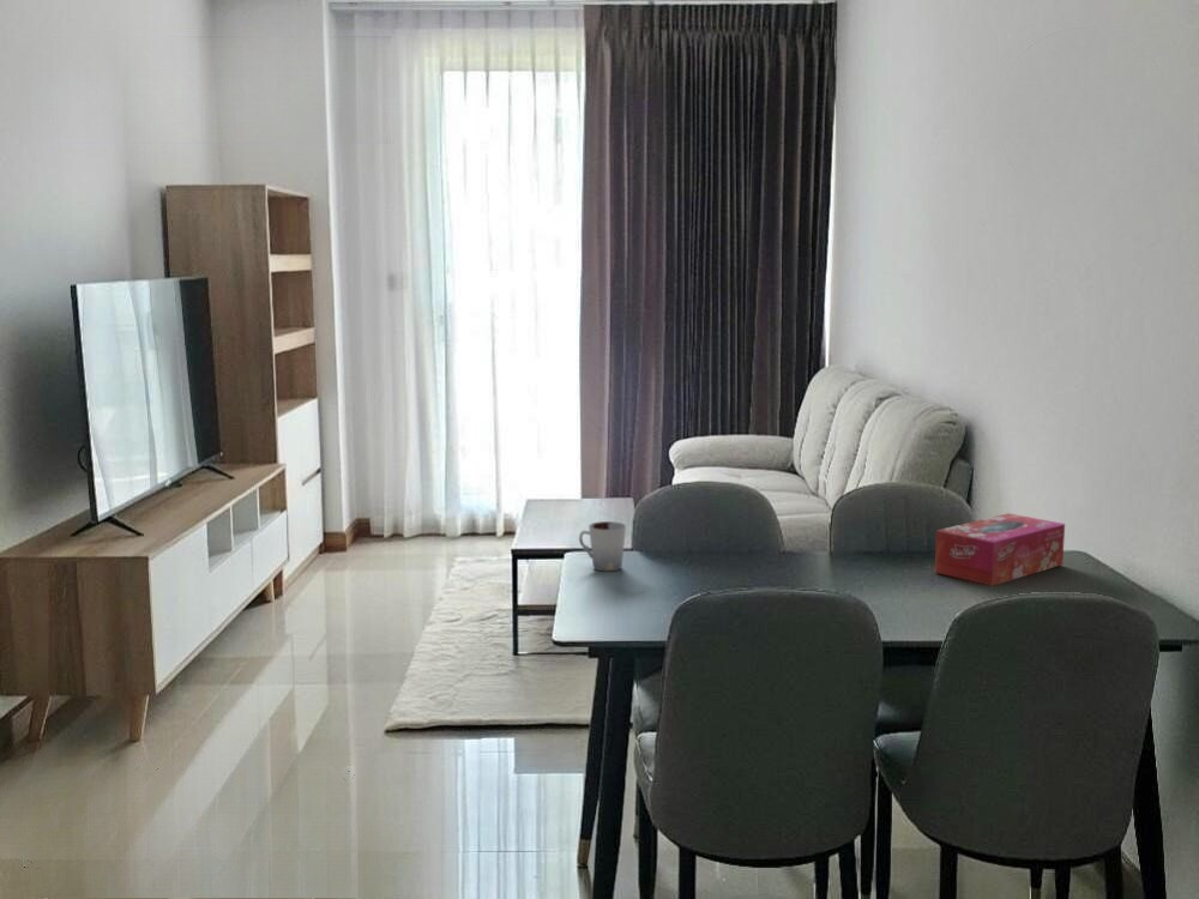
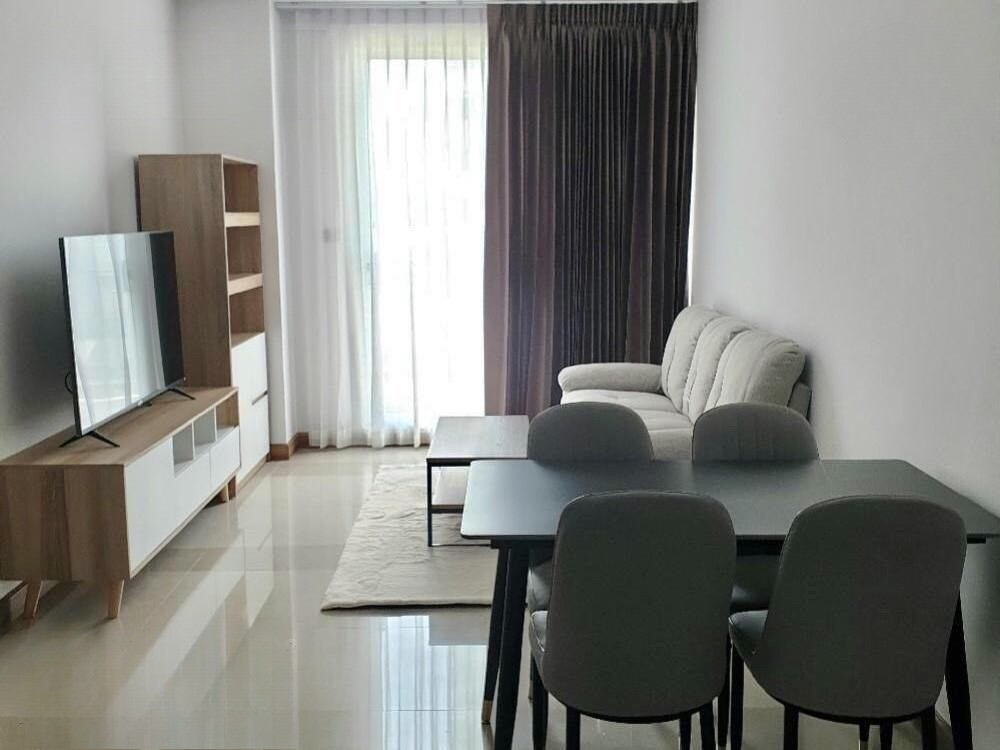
- cup (601, 545)
- tissue box (1000, 548)
